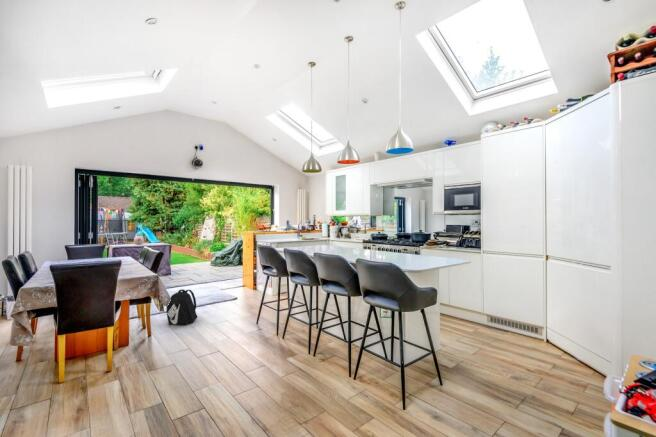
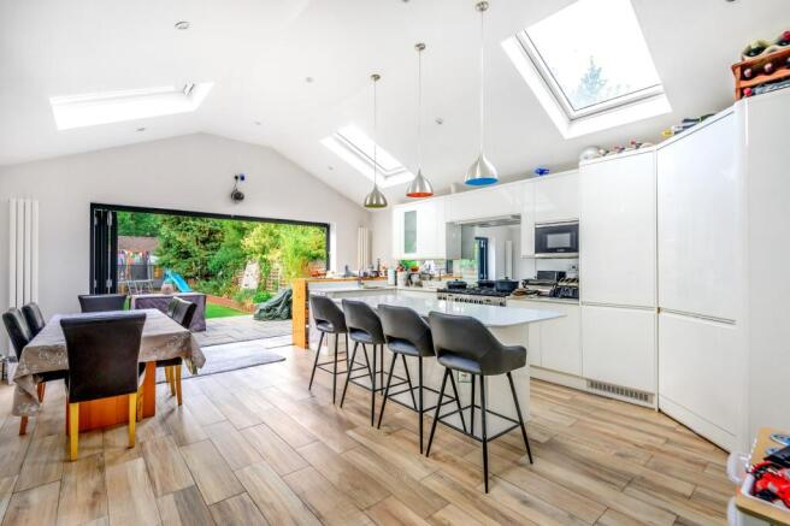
- backpack (183, 305)
